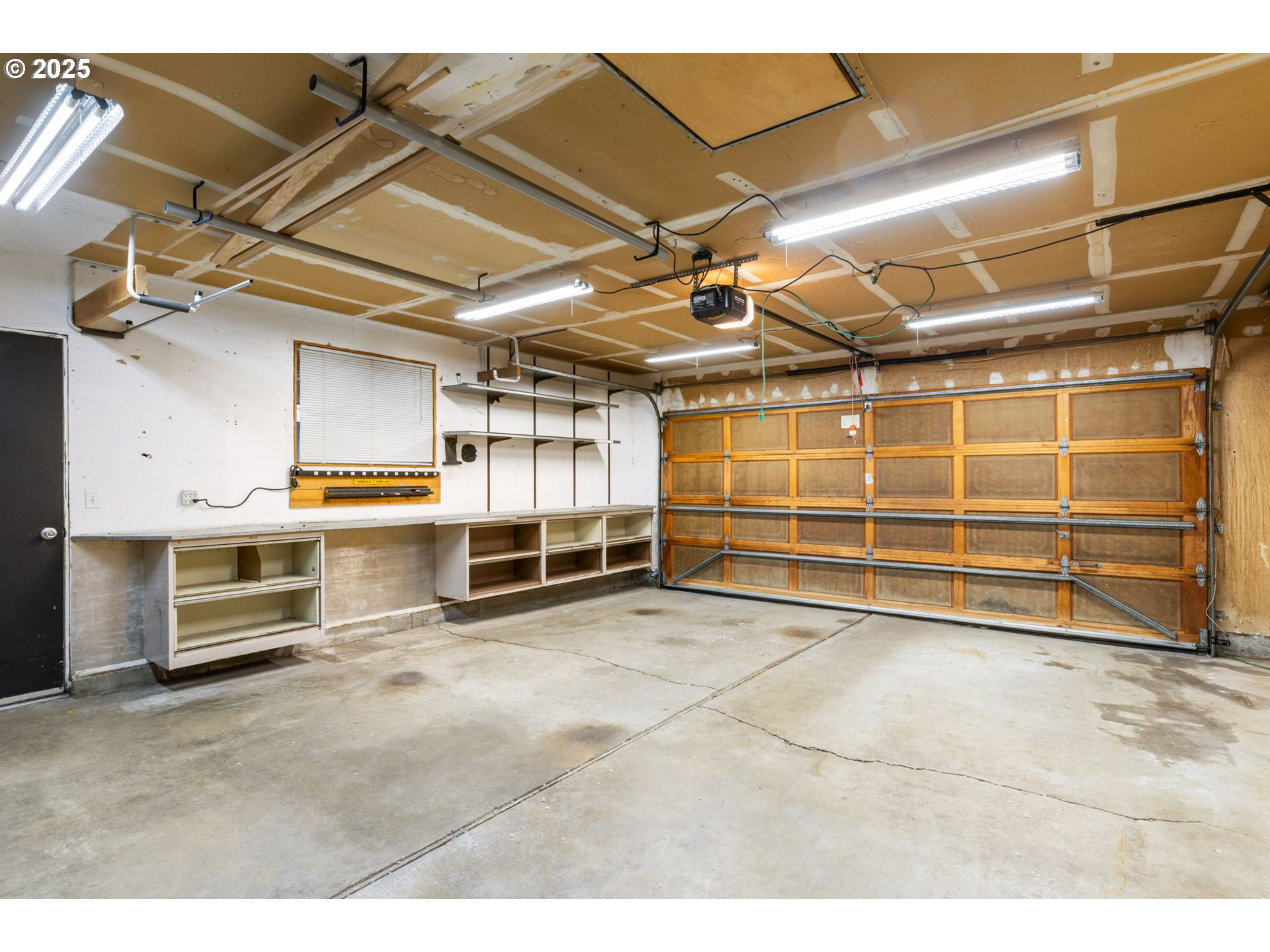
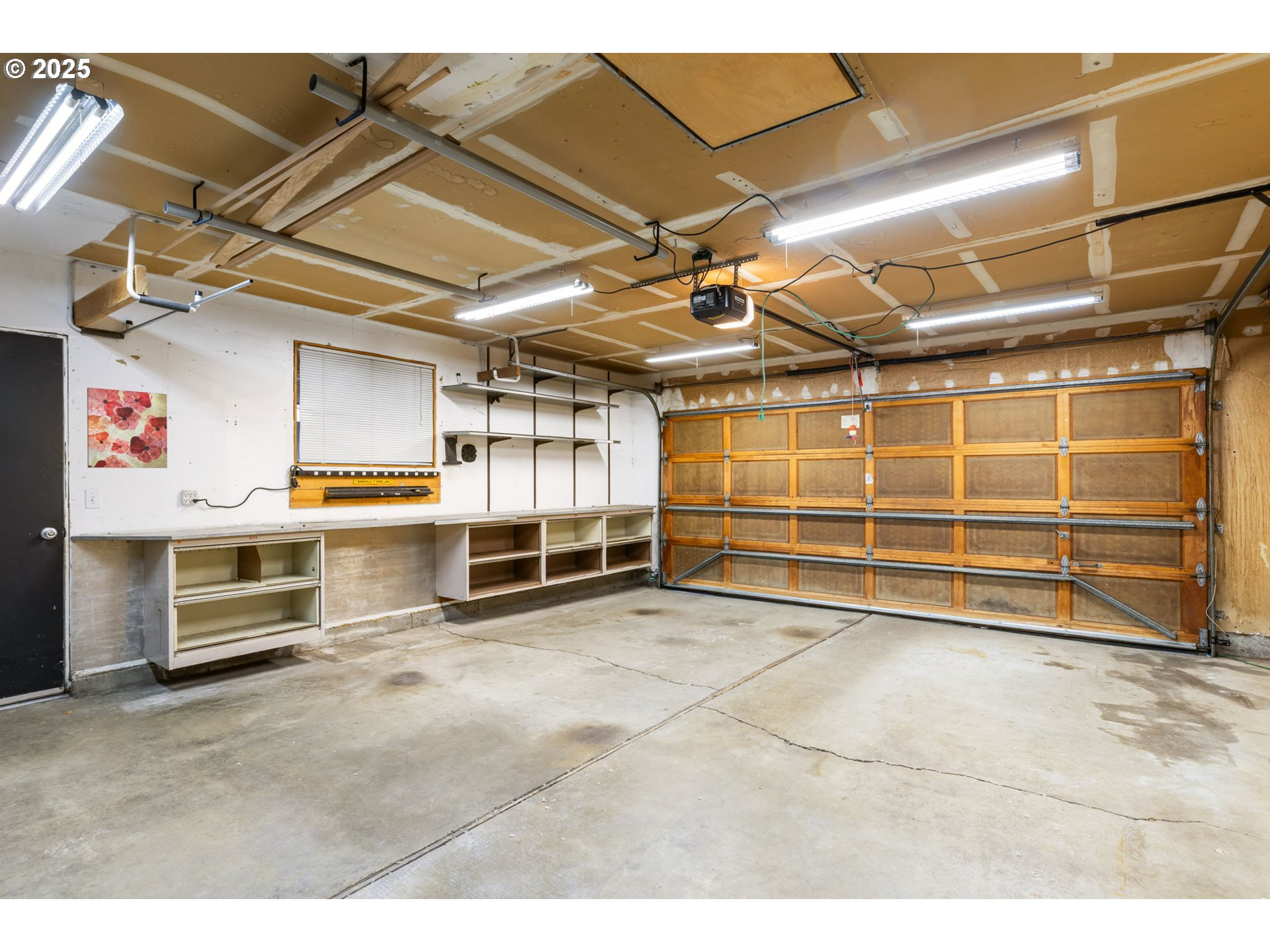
+ wall art (128, 429)
